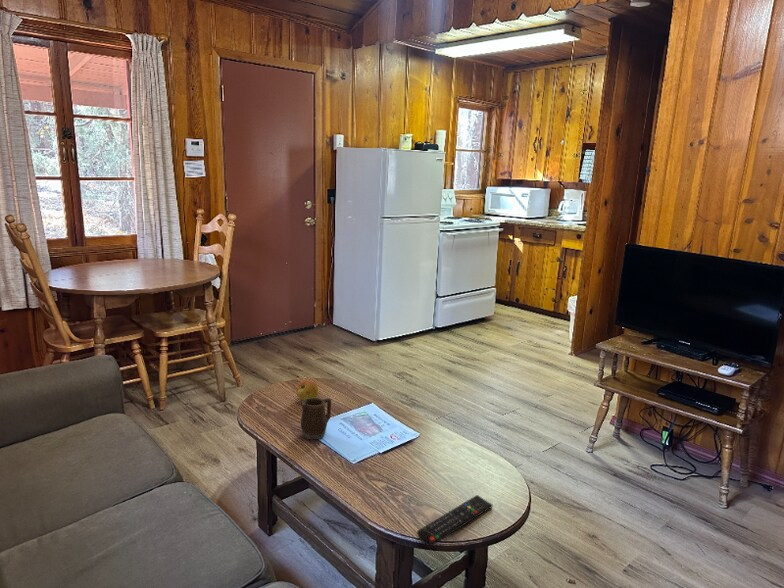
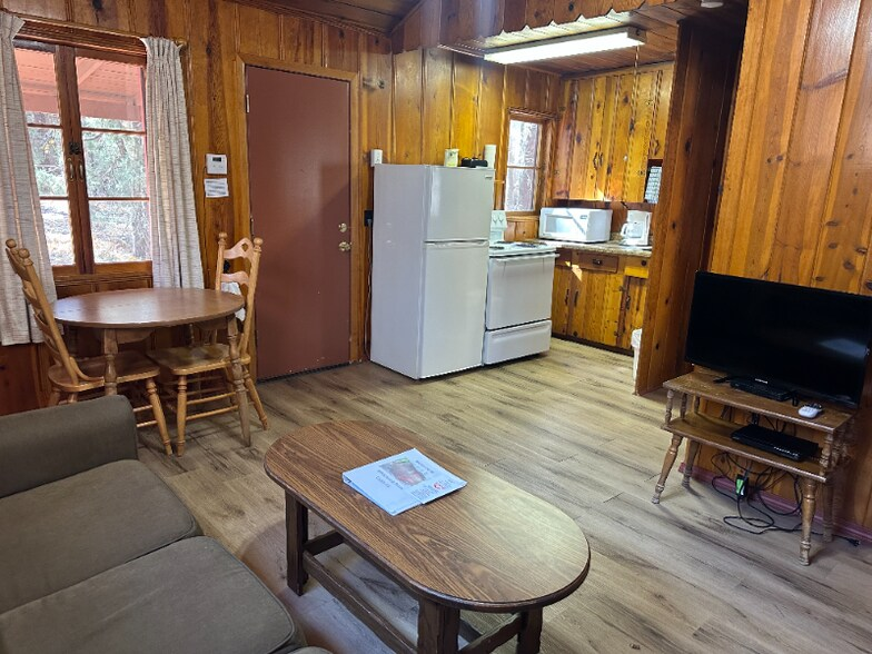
- apple (307, 390)
- mug (316, 416)
- remote control (455, 519)
